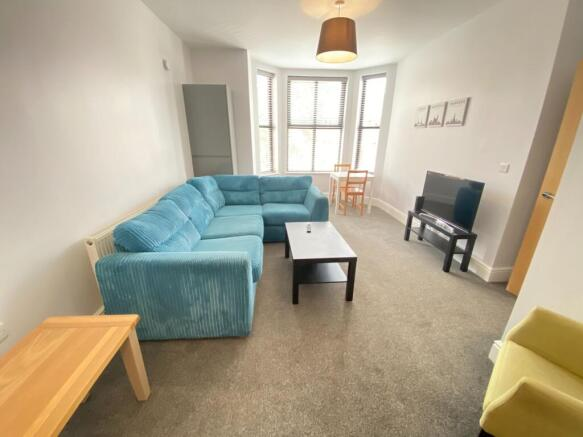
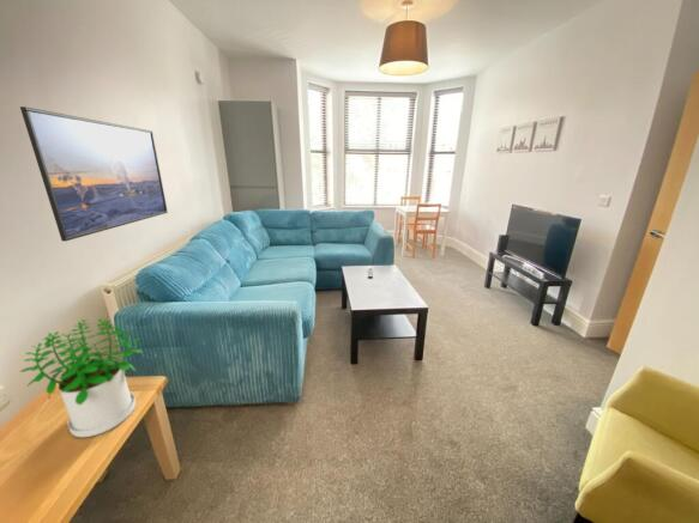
+ potted plant (89, 372)
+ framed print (115, 175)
